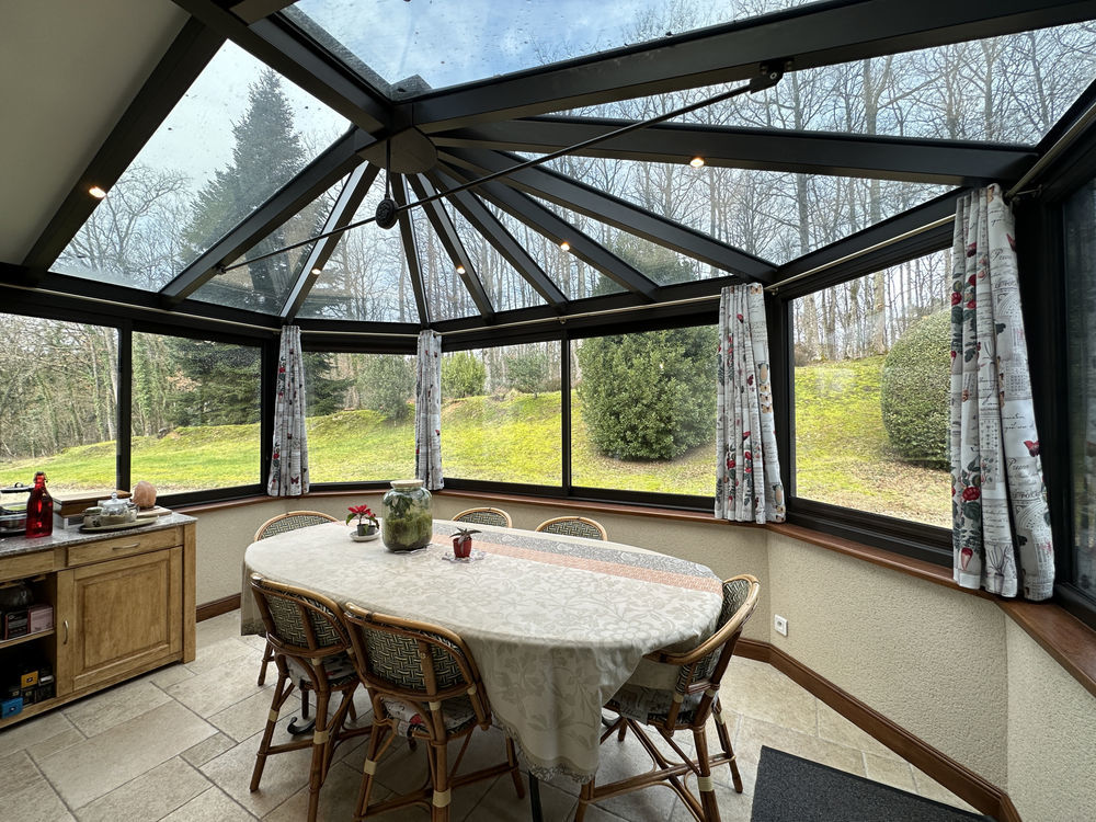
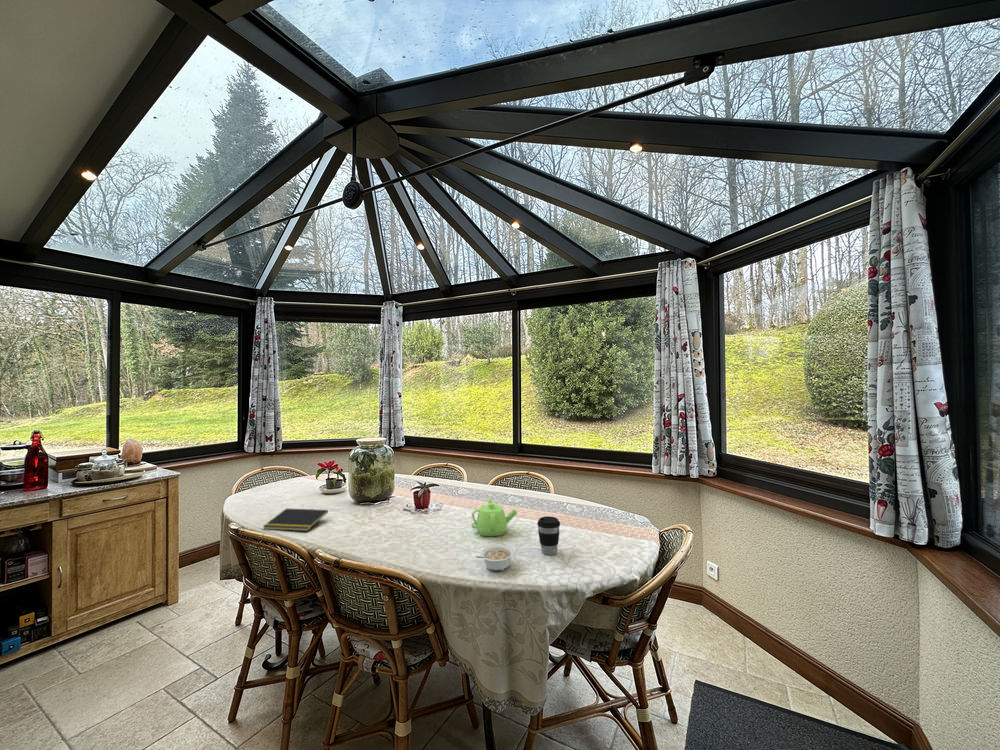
+ teapot (492, 517)
+ legume (497, 558)
+ notepad (296, 519)
+ coffee cup (549, 535)
